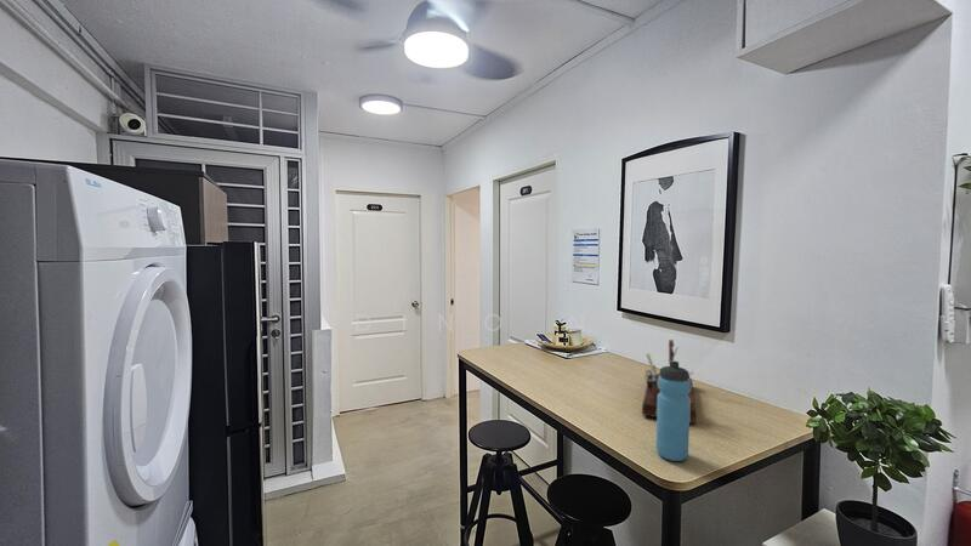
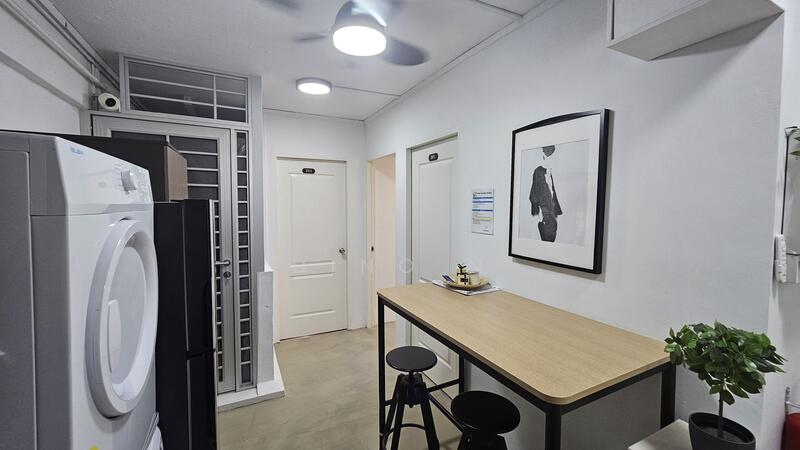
- water bottle (672, 408)
- desk organizer (669, 365)
